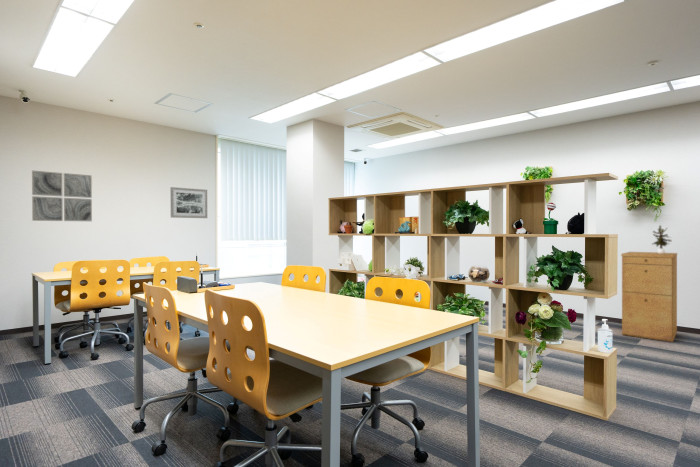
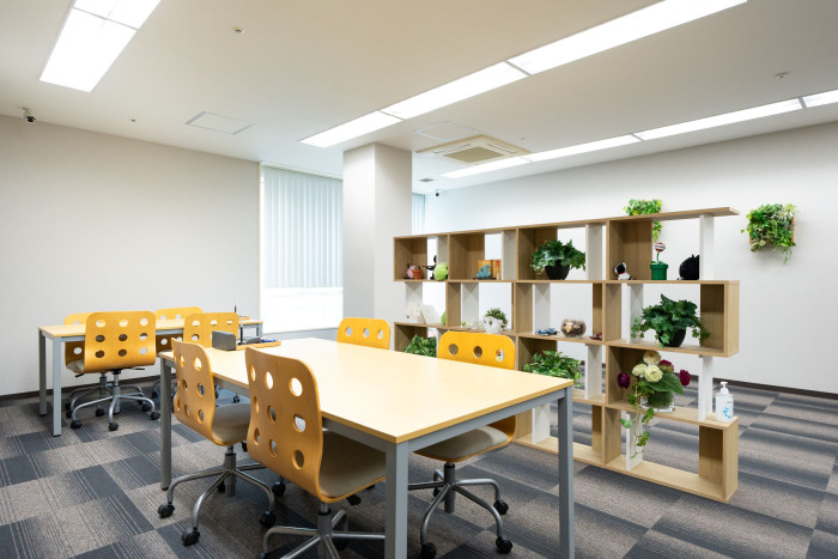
- wall art (189, 203)
- filing cabinet (649, 293)
- potted plant (660, 239)
- wall art (64, 196)
